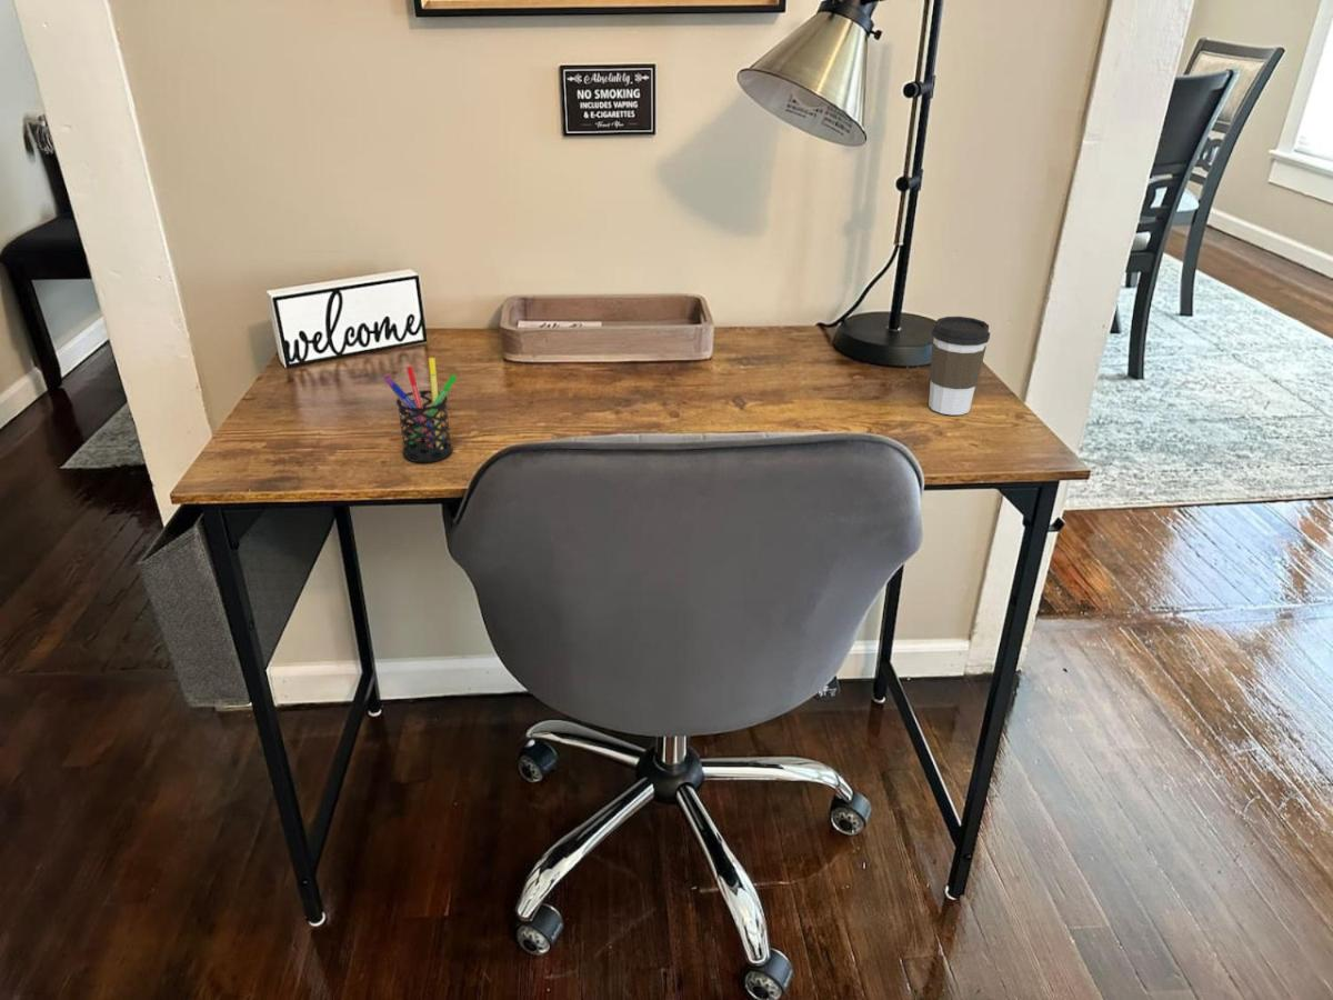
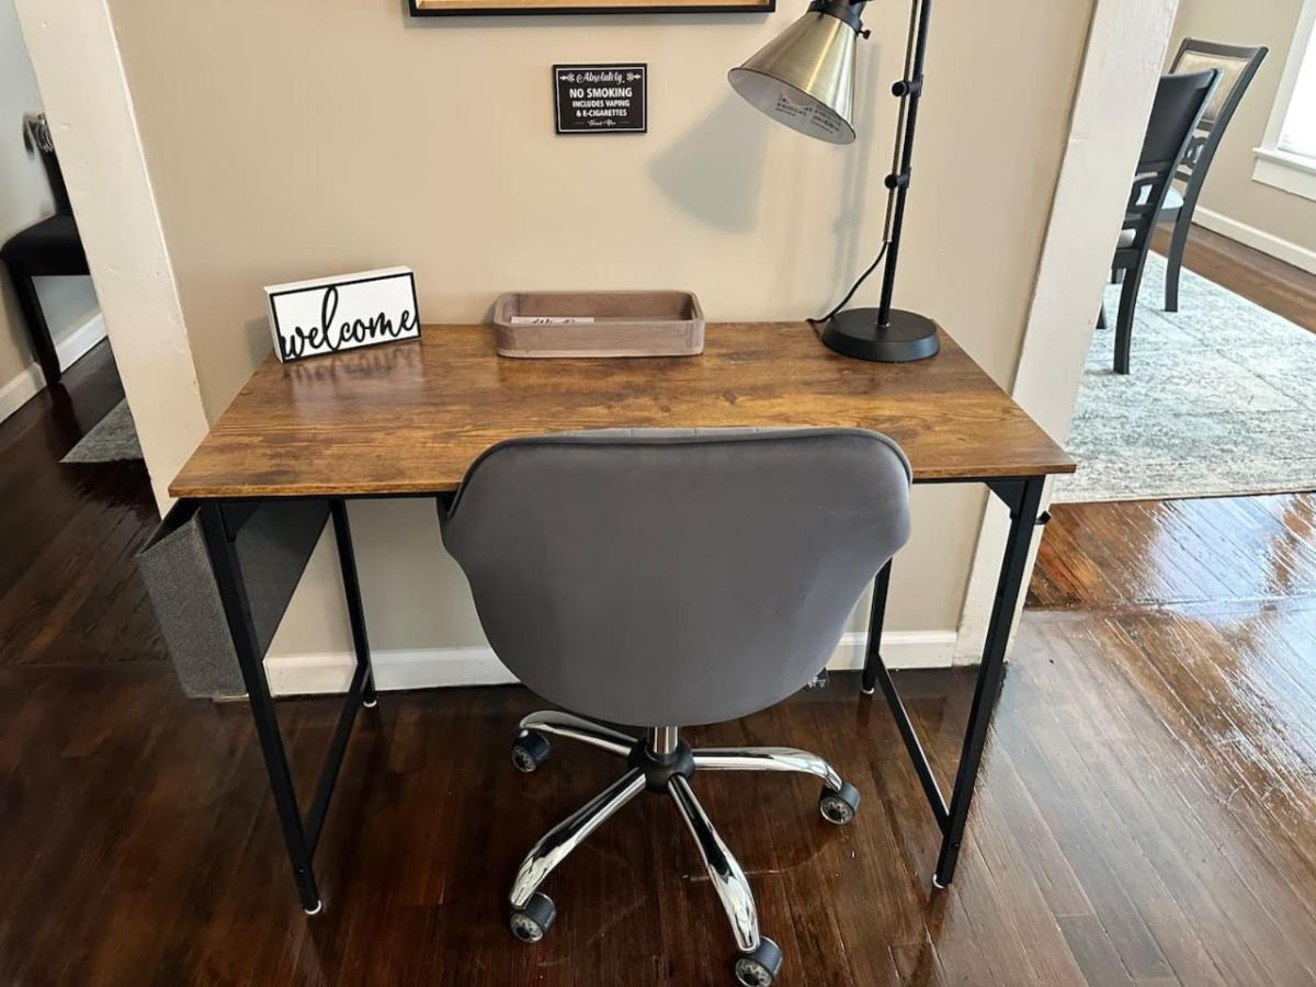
- pen holder (427, 408)
- coffee cup (955, 366)
